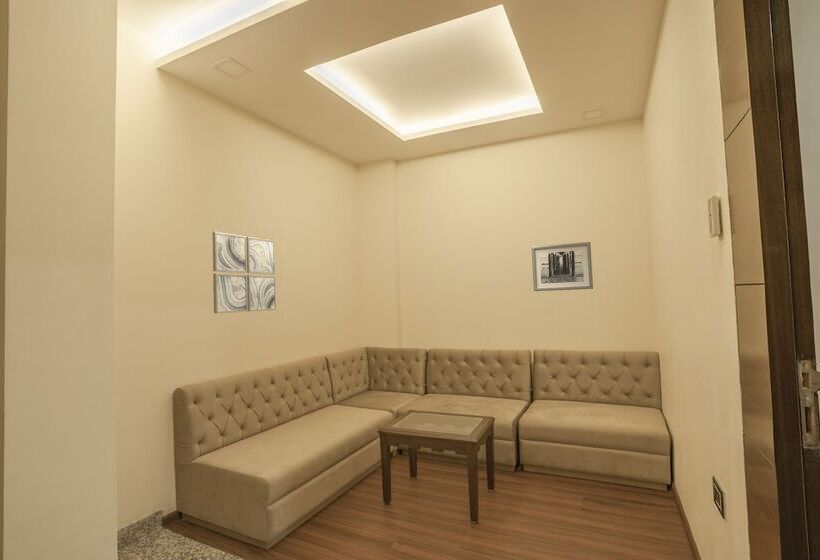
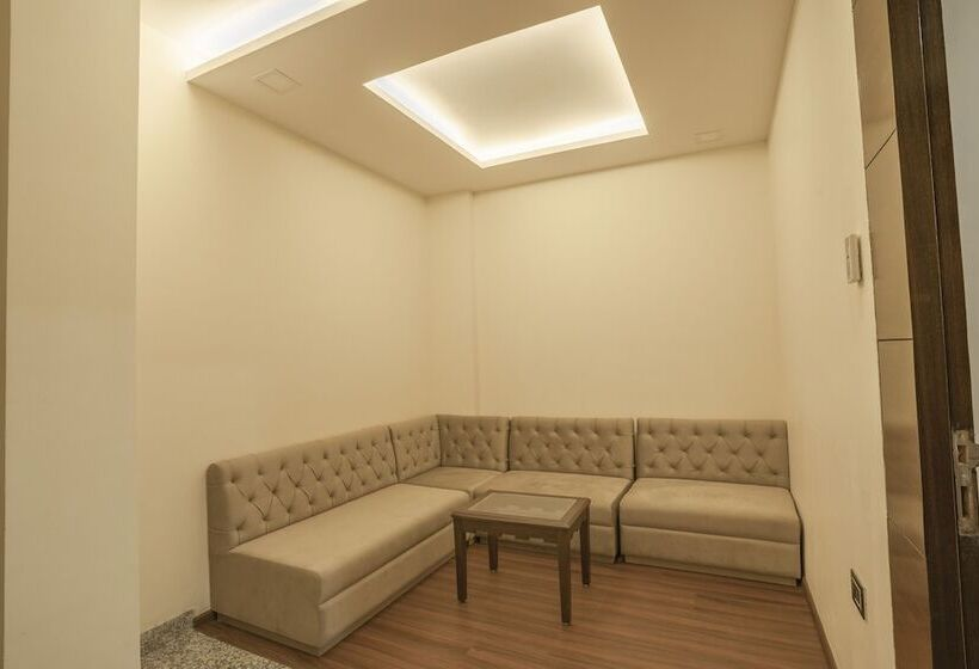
- wall art (246, 272)
- wall art (561, 267)
